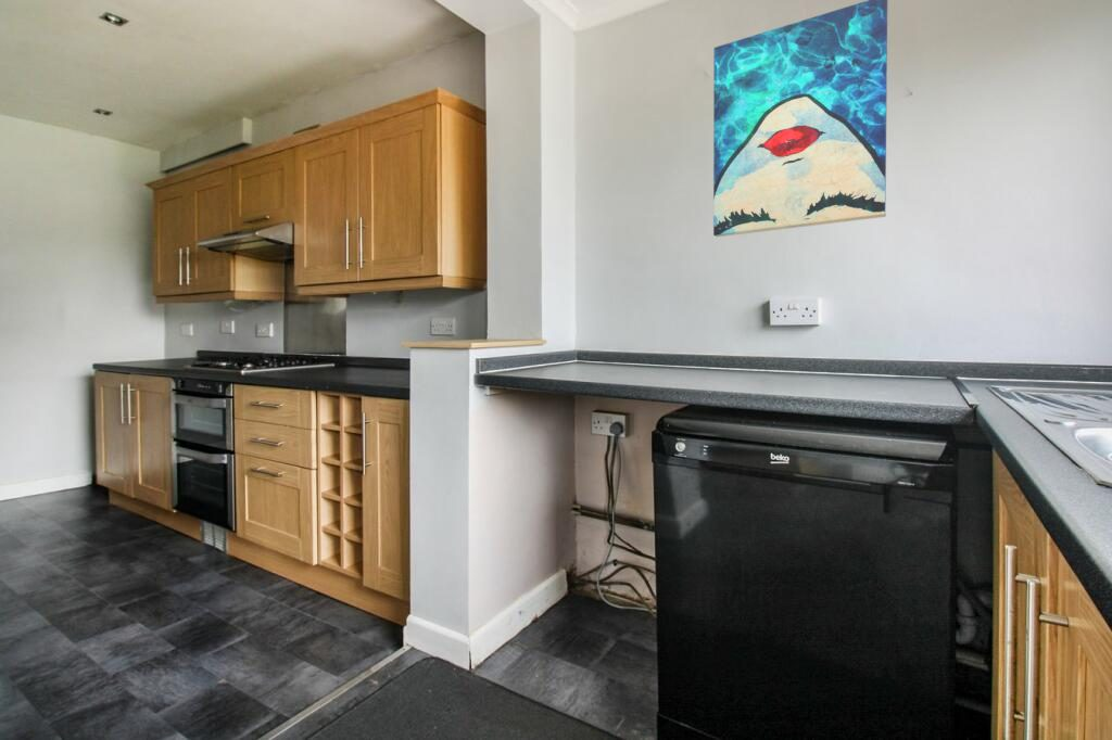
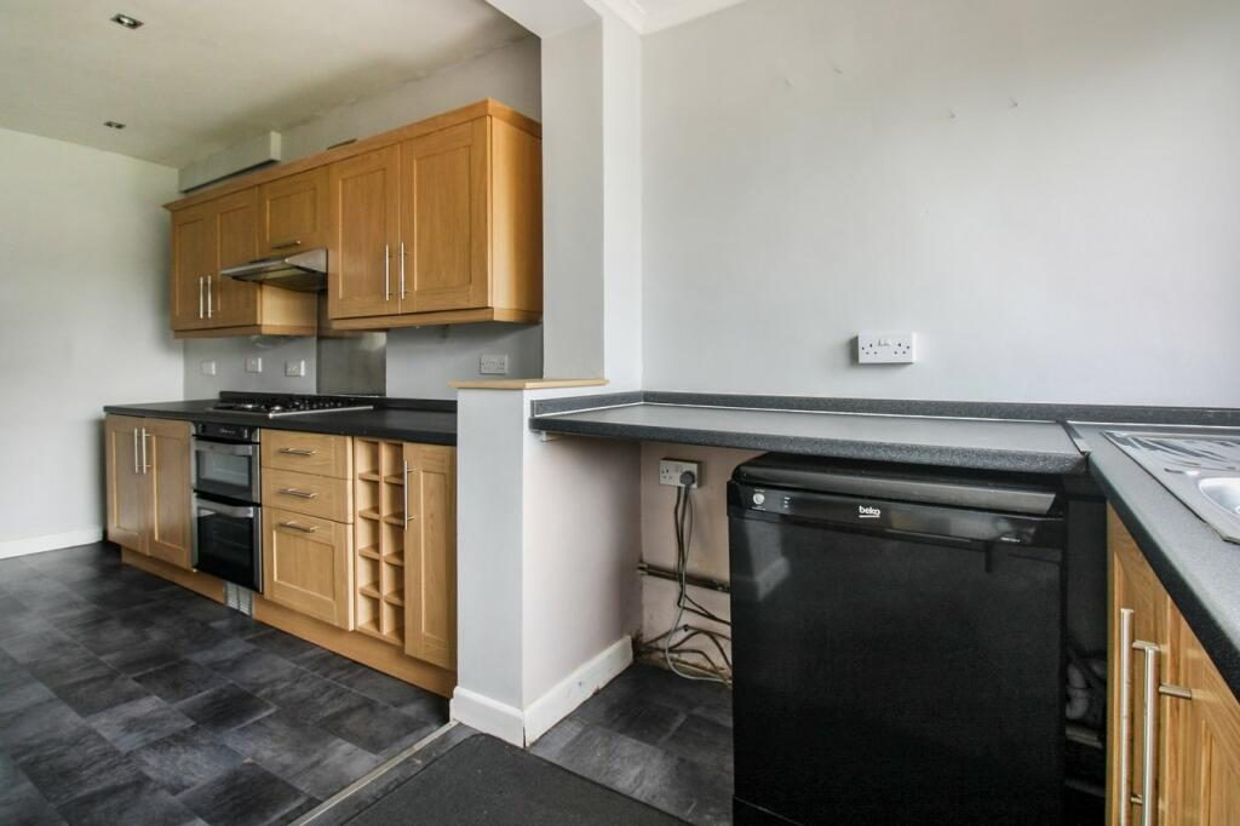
- wall art (794, 126)
